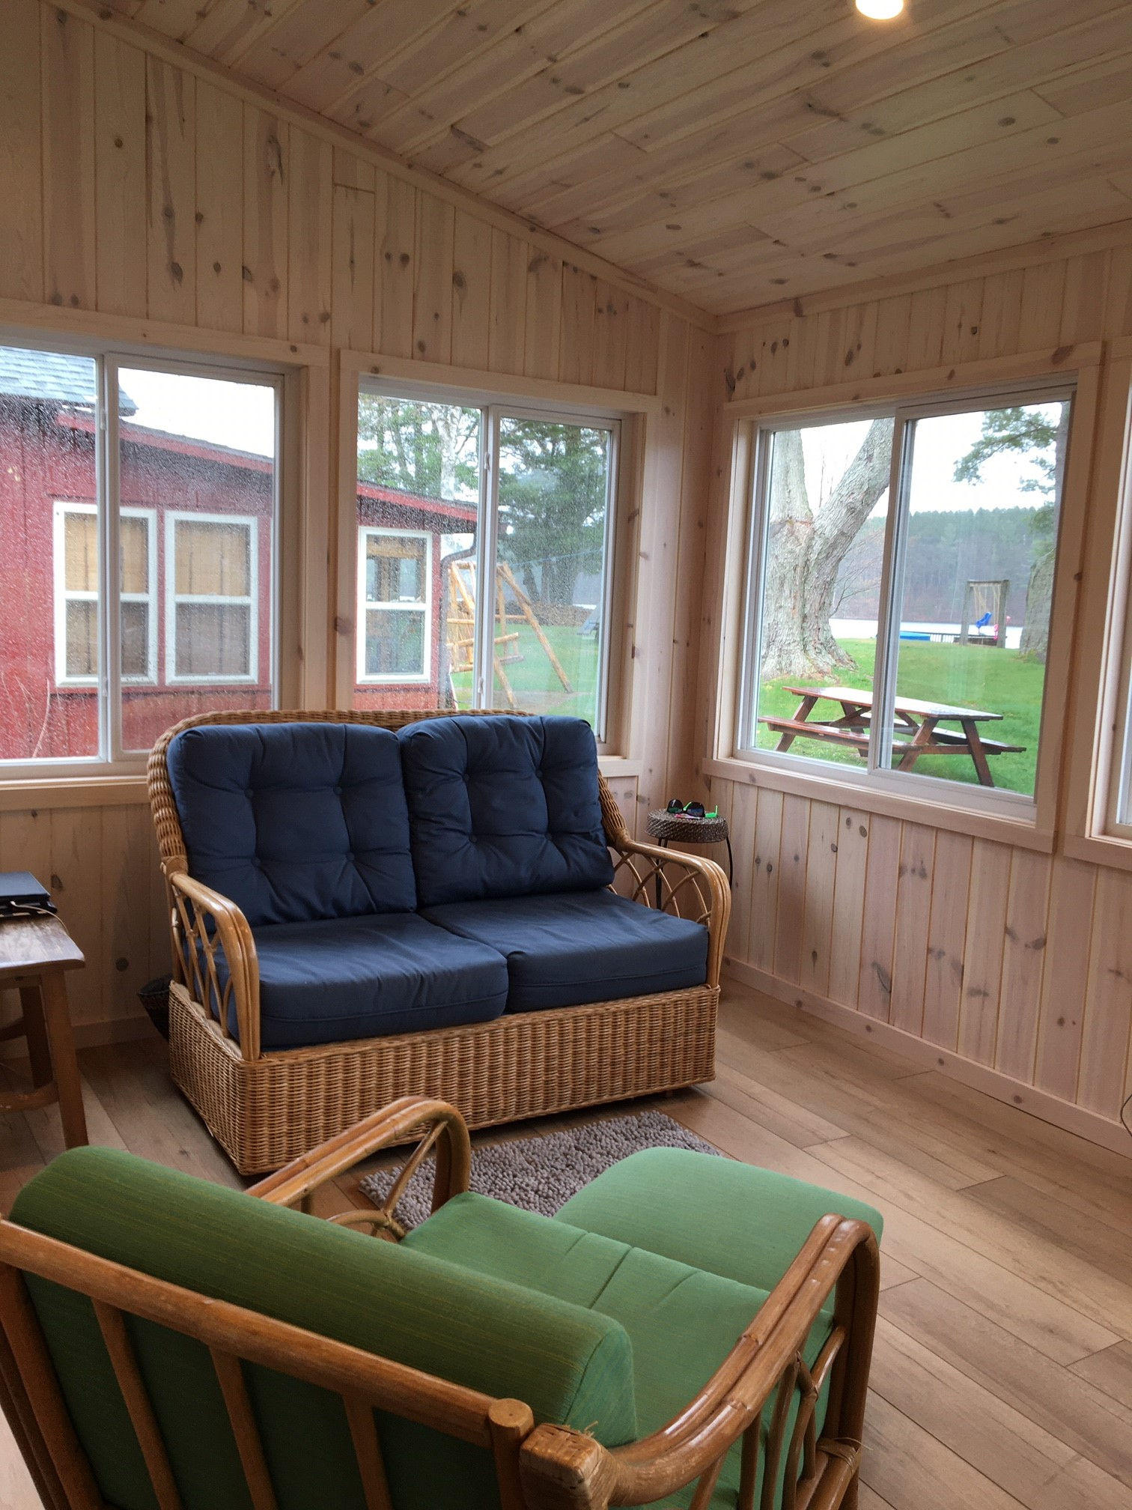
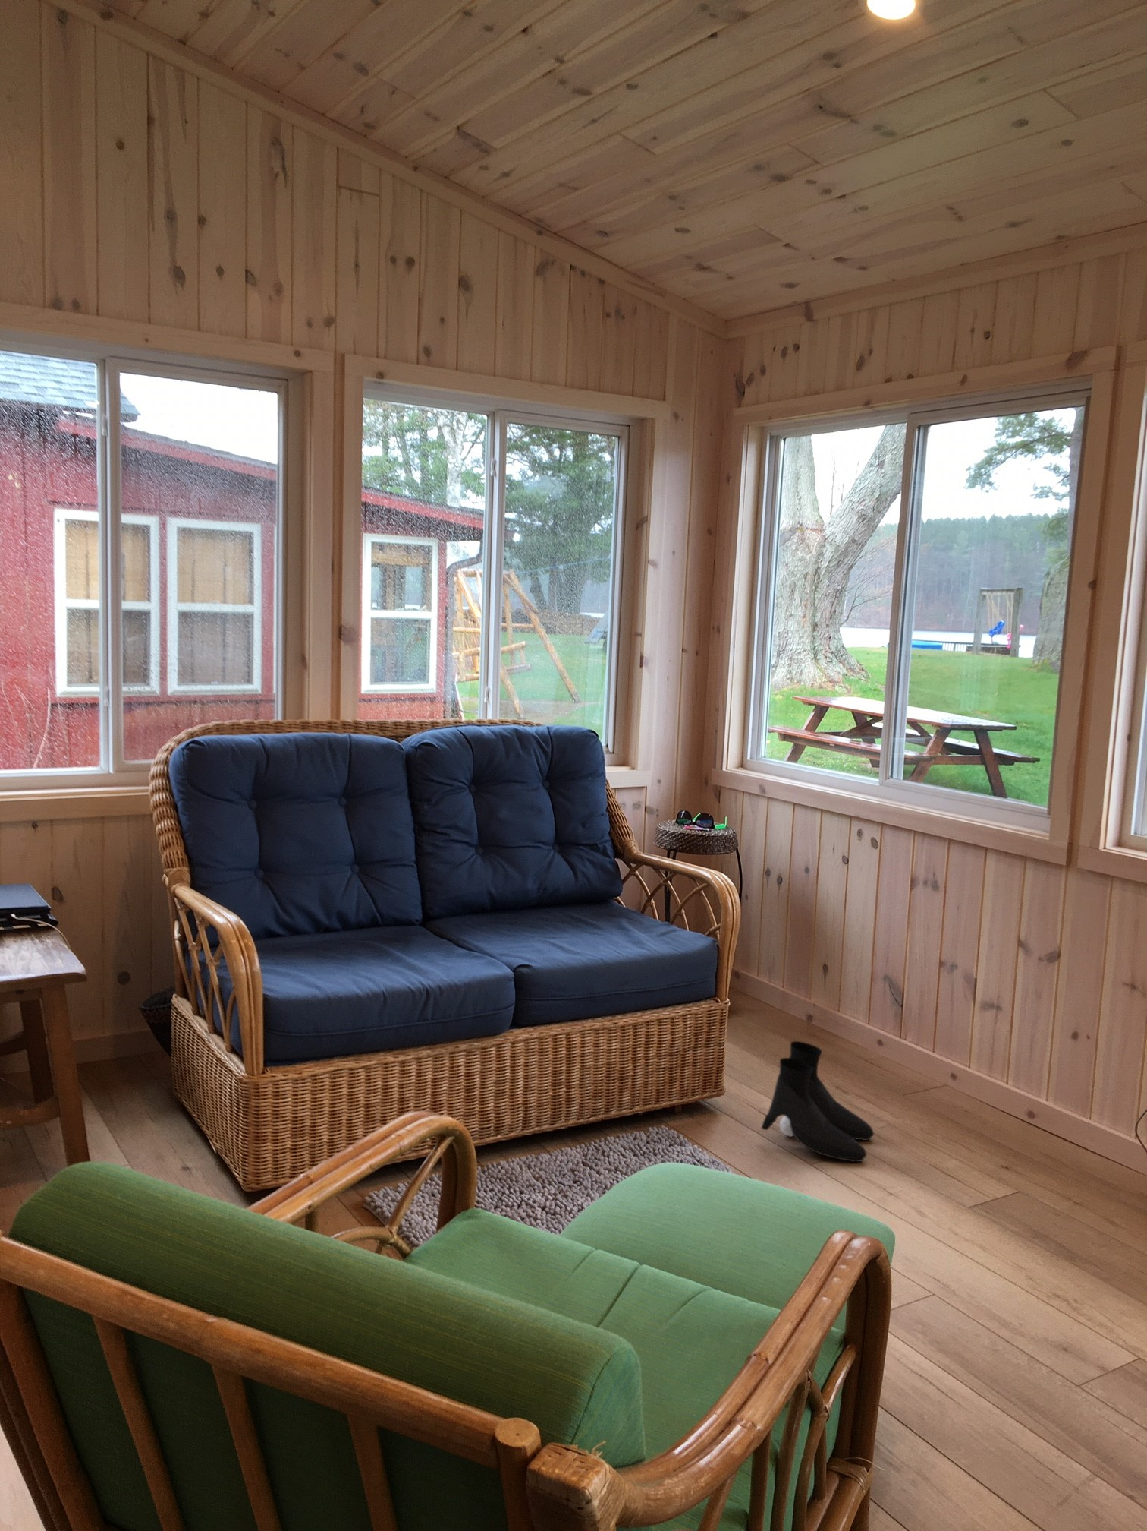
+ boots (820, 1096)
